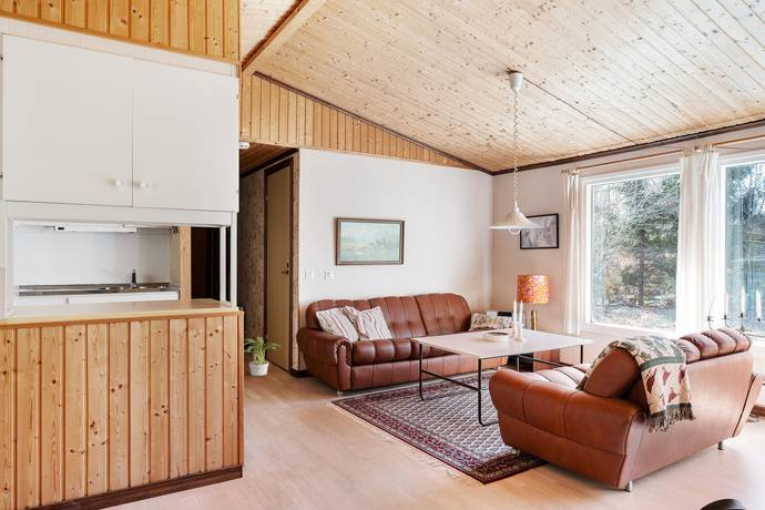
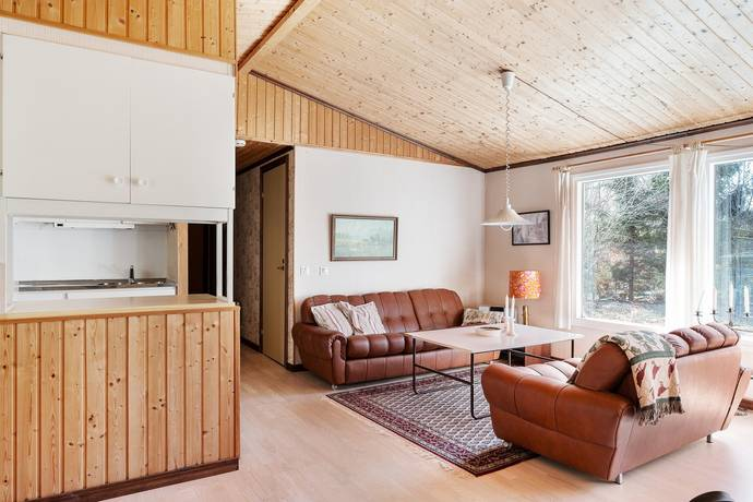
- potted plant (259, 356)
